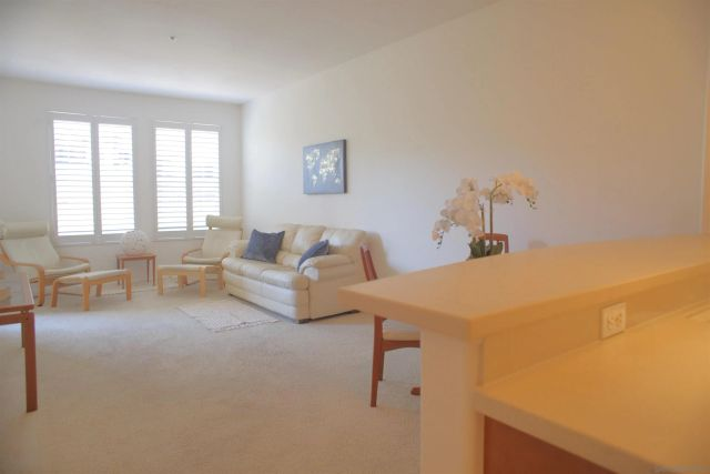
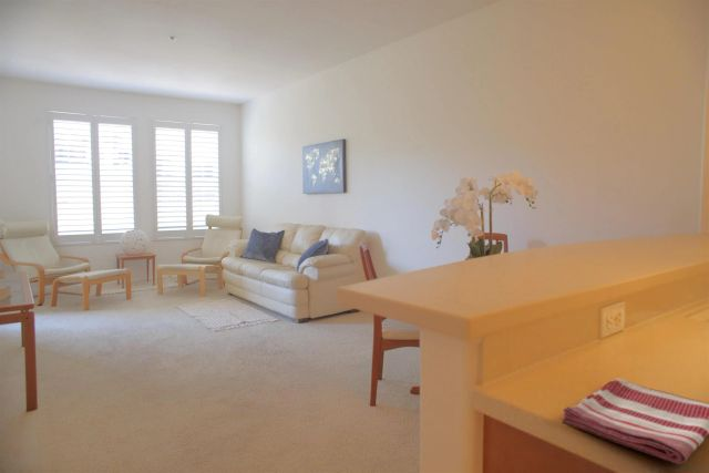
+ dish towel (644, 412)
